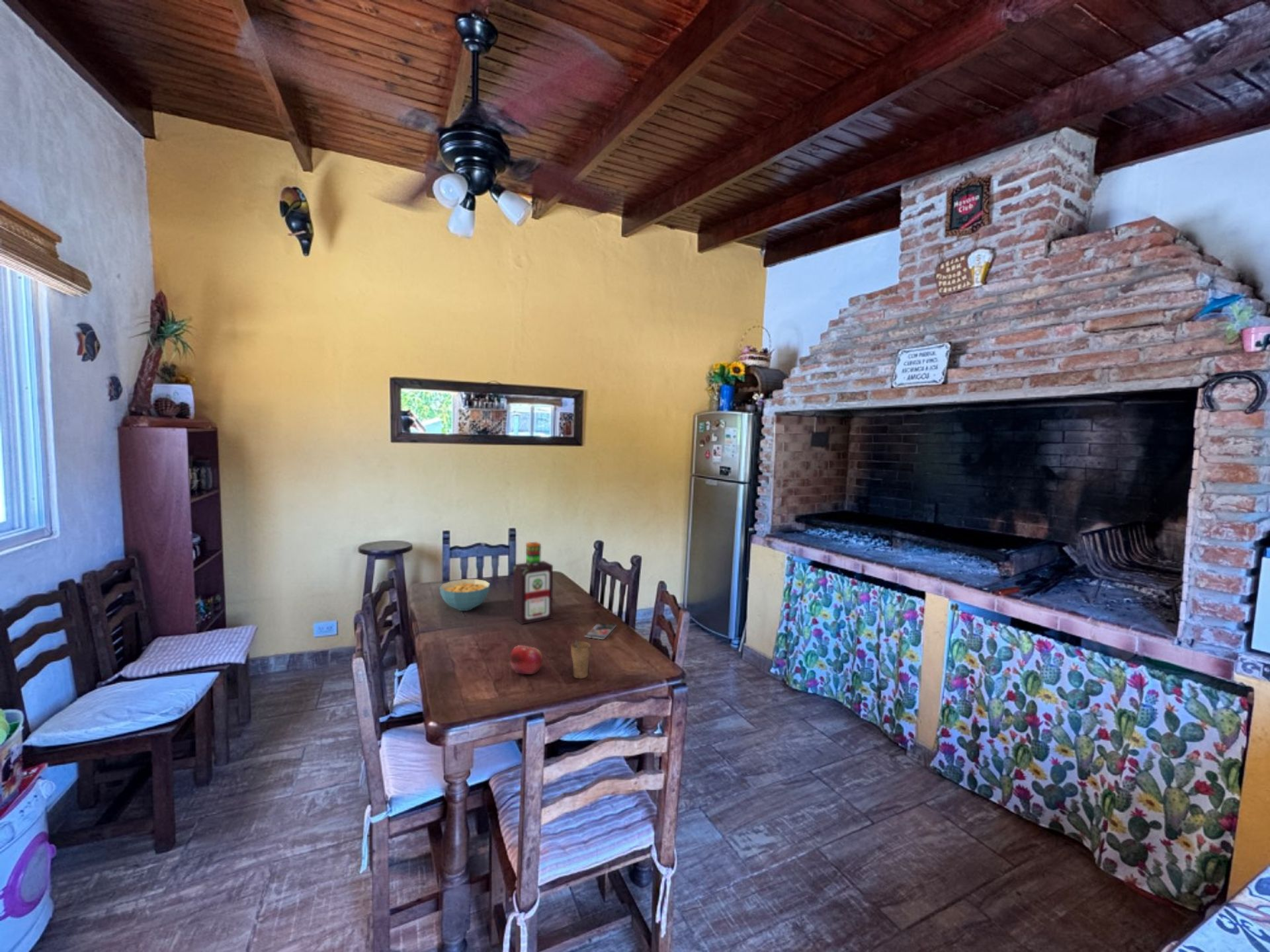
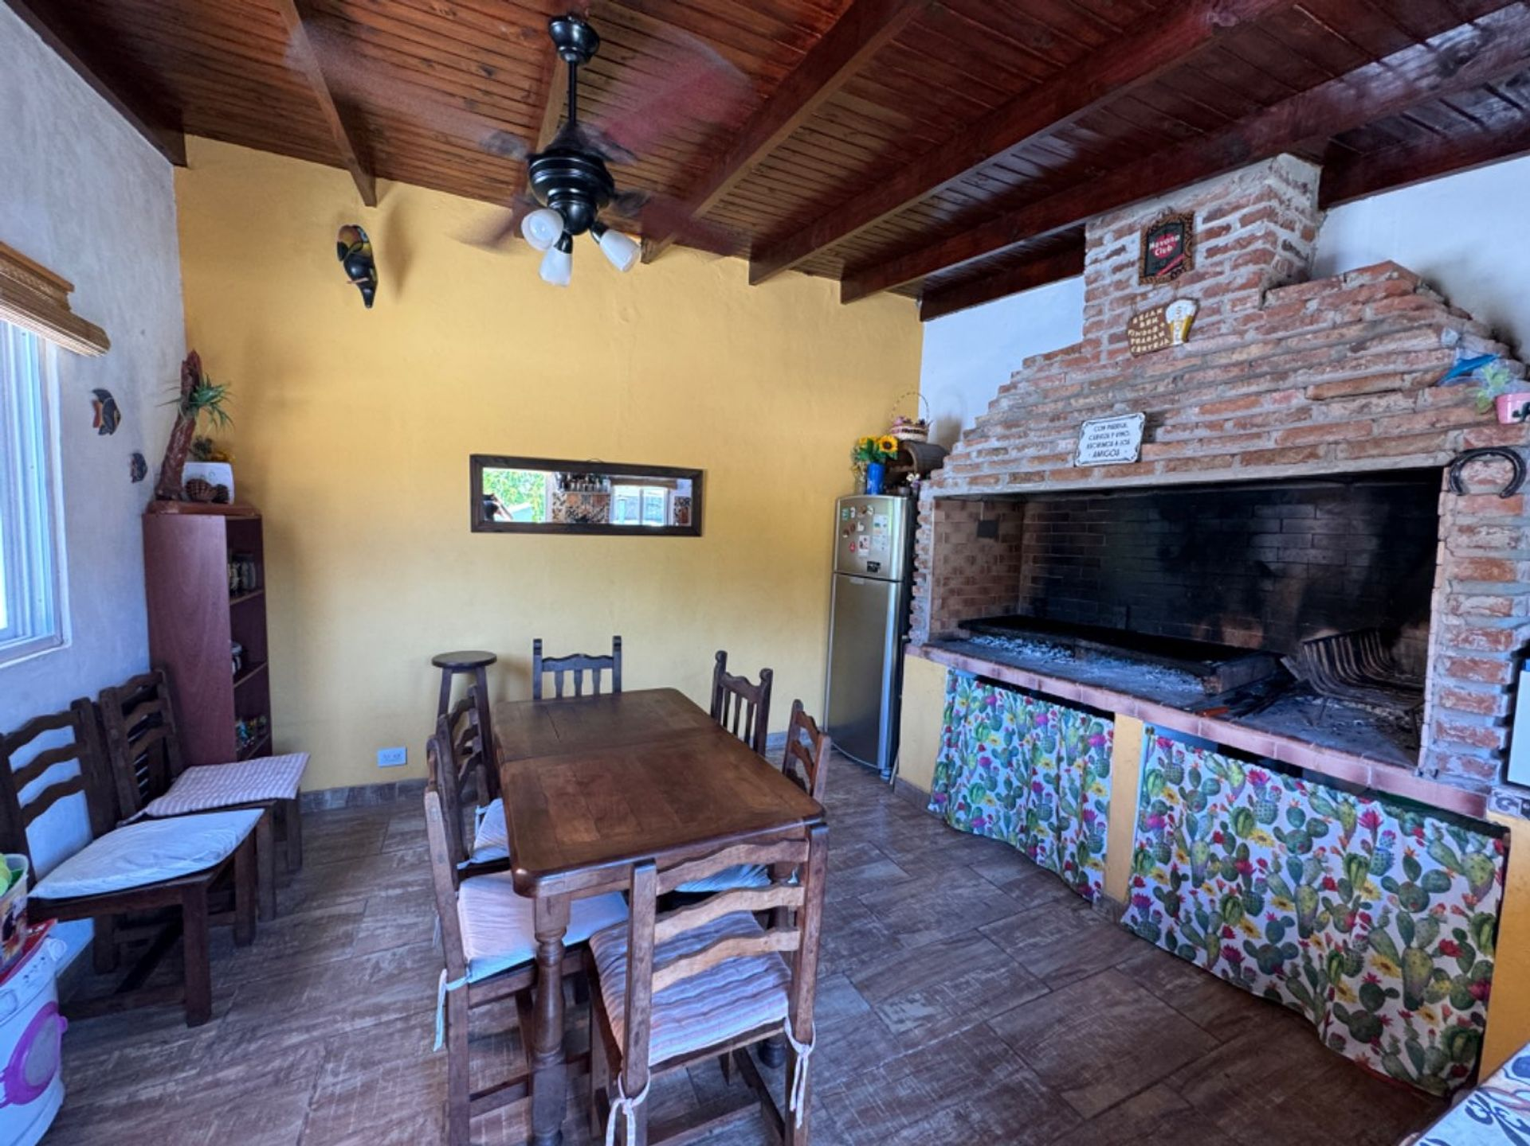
- bottle (532, 580)
- smartphone (601, 630)
- cup (580, 656)
- cereal bowl (465, 597)
- fruit (525, 658)
